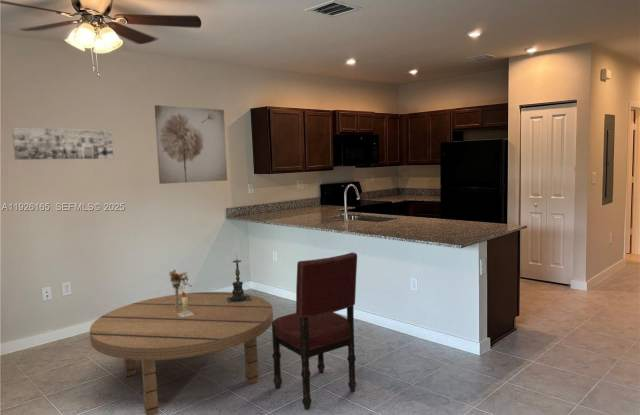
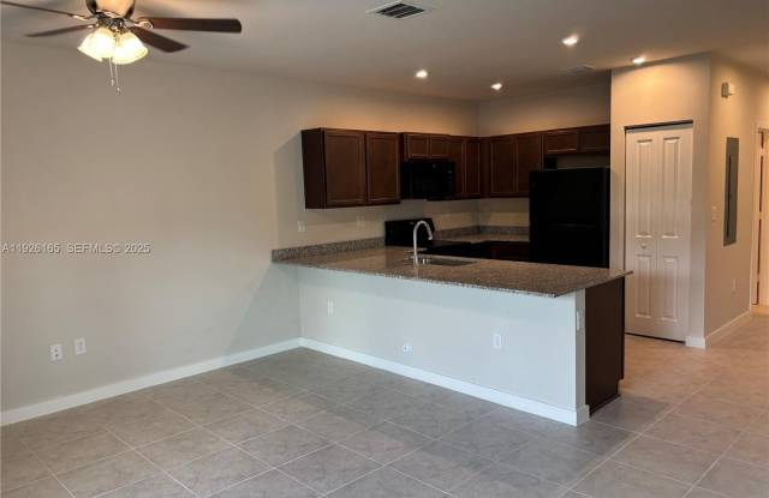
- wall art (65, 144)
- dining chair (314, 322)
- candle holder (237, 275)
- bouquet (178, 289)
- wall art (193, 145)
- dining table (186, 334)
